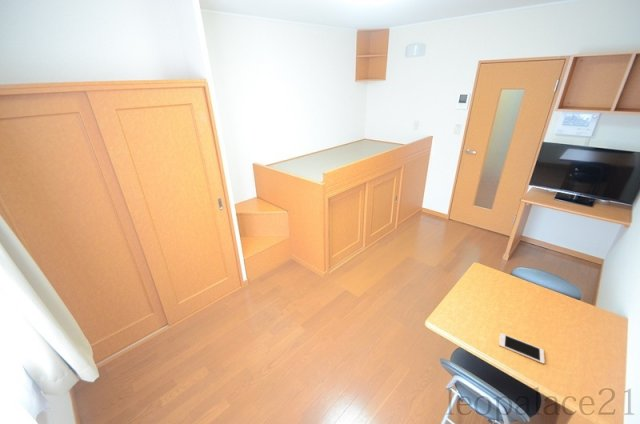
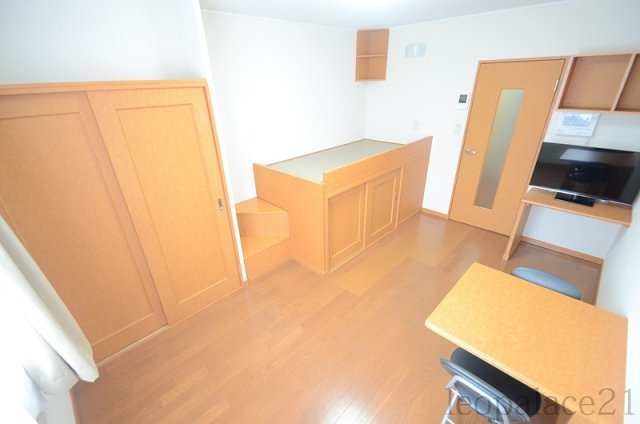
- cell phone (520, 347)
